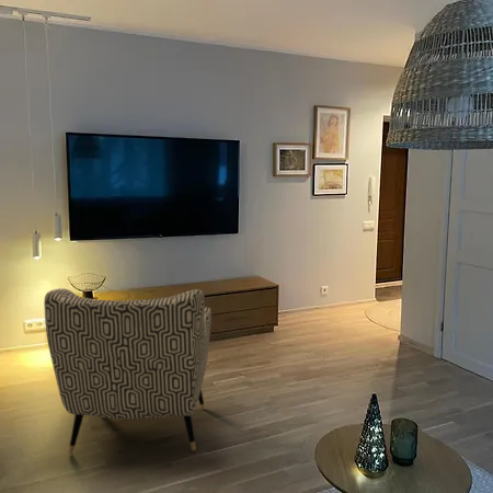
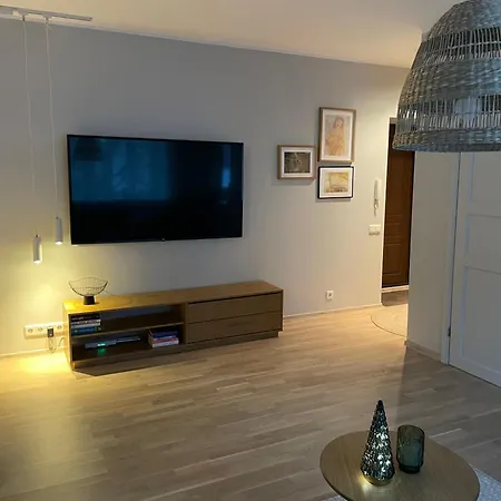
- armchair (136, 359)
